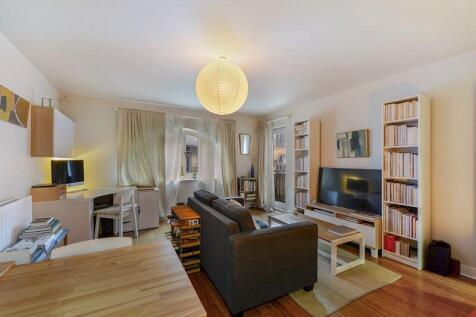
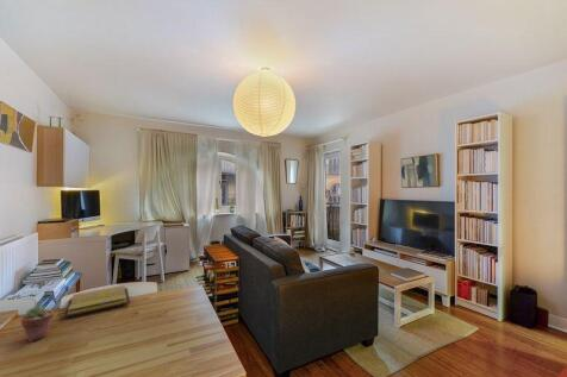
+ diary (99, 299)
+ potted succulent (37, 321)
